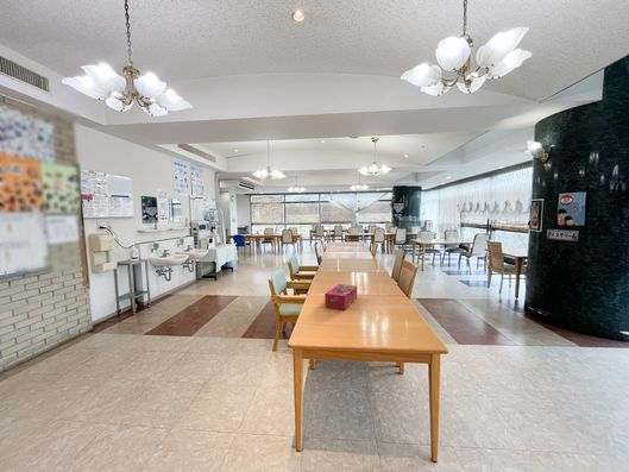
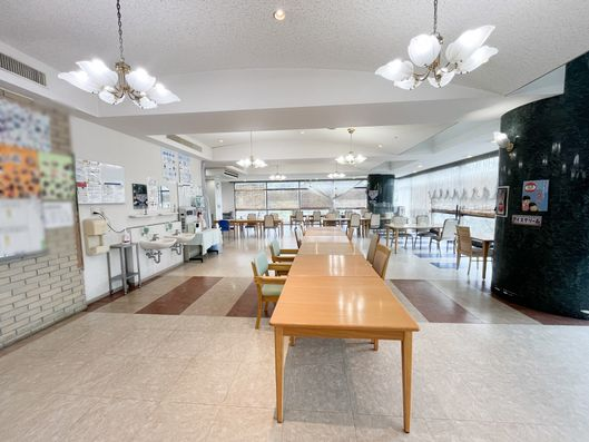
- tissue box (341, 296)
